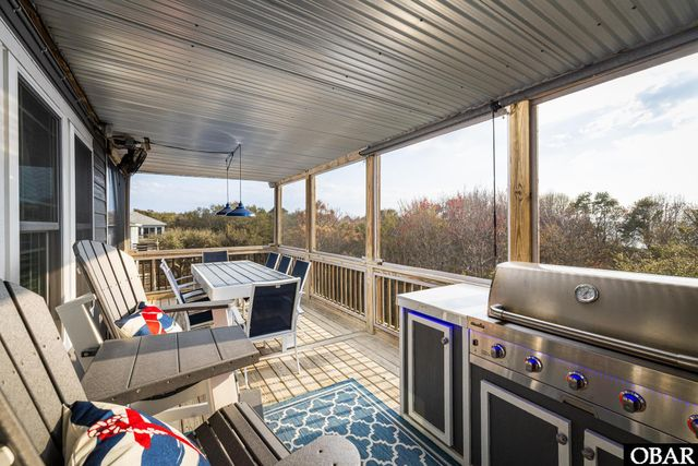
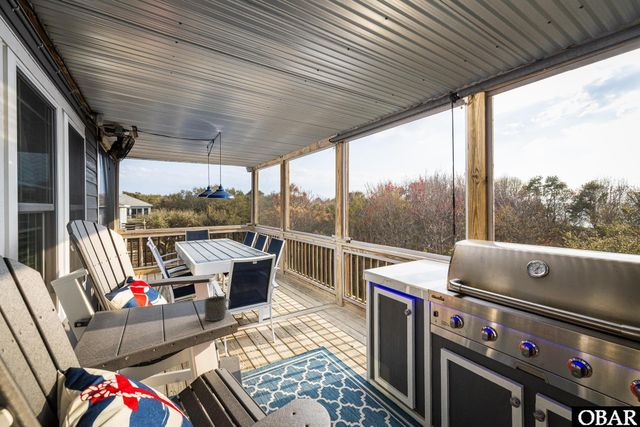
+ mug (218, 307)
